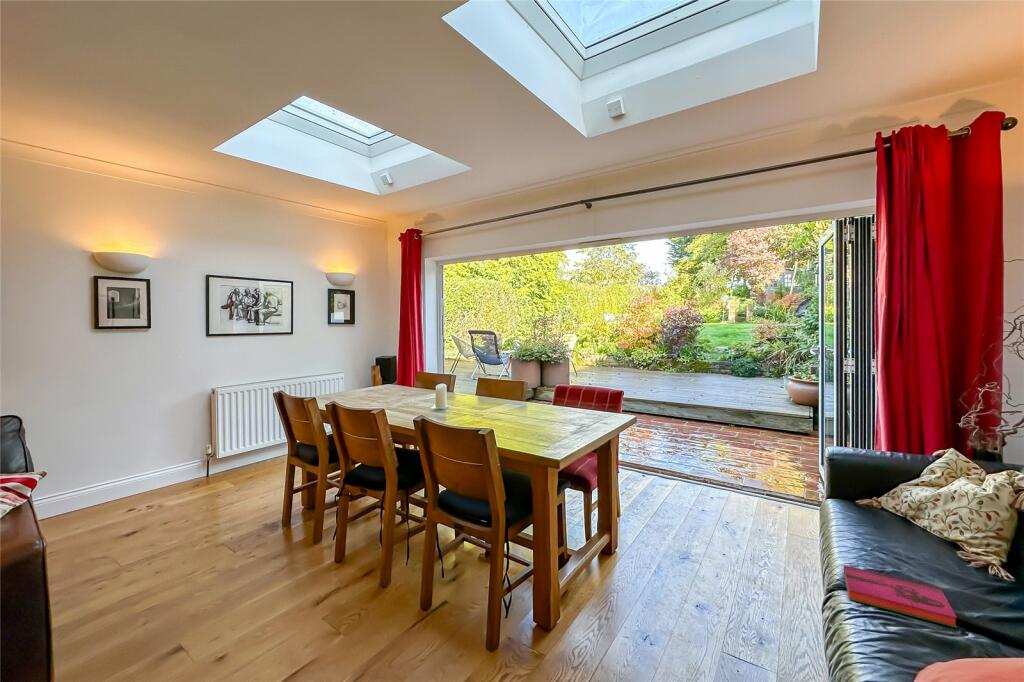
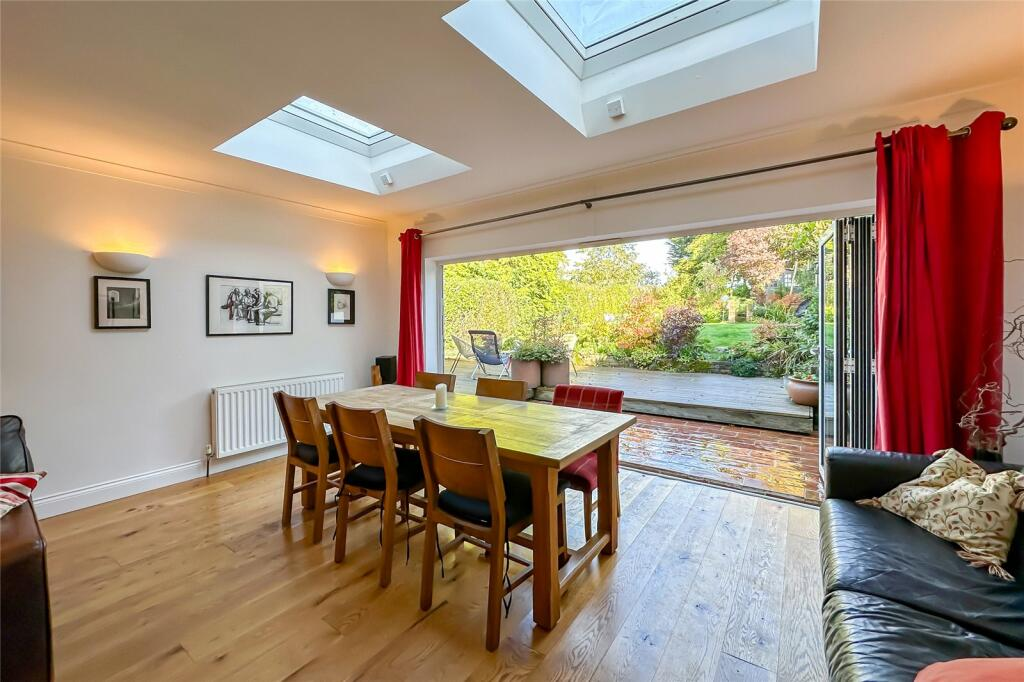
- hardback book (894, 593)
